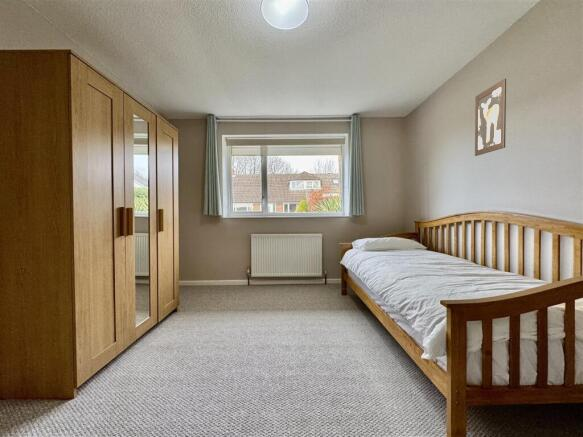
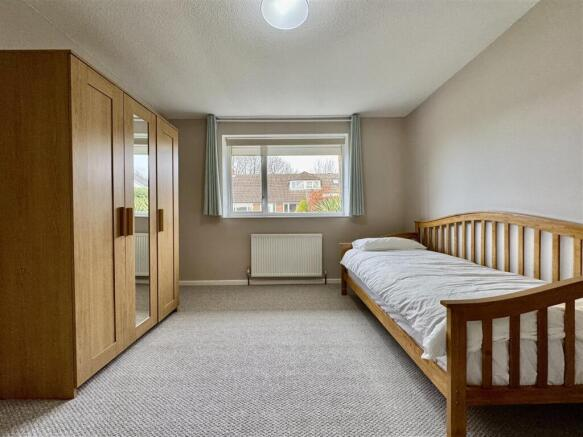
- wall art (489, 120)
